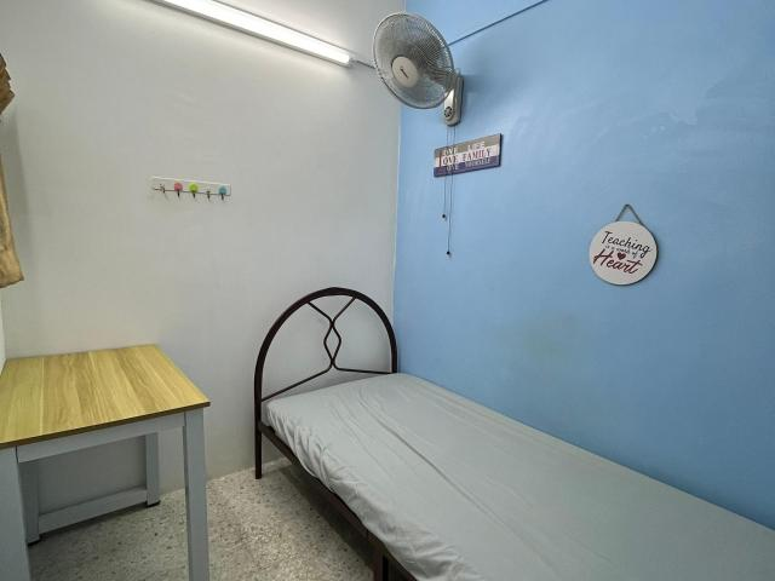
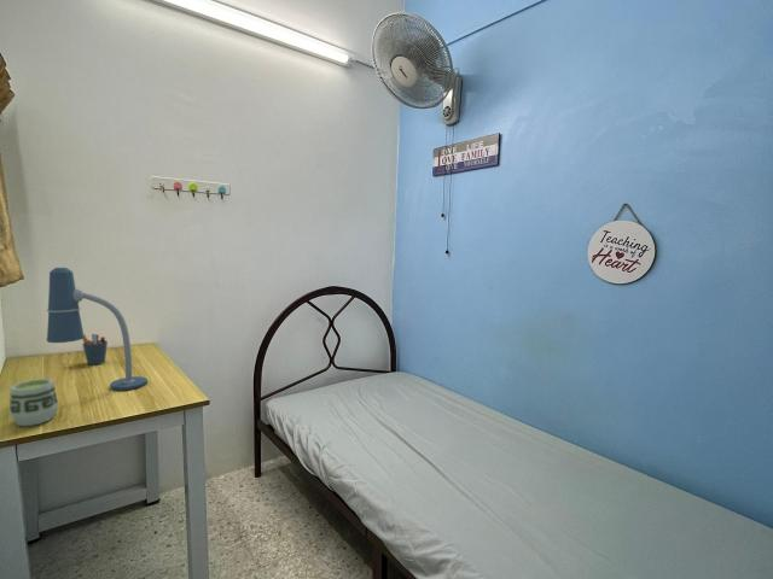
+ cup (34, 402)
+ pen holder (94, 347)
+ desk lamp (82, 331)
